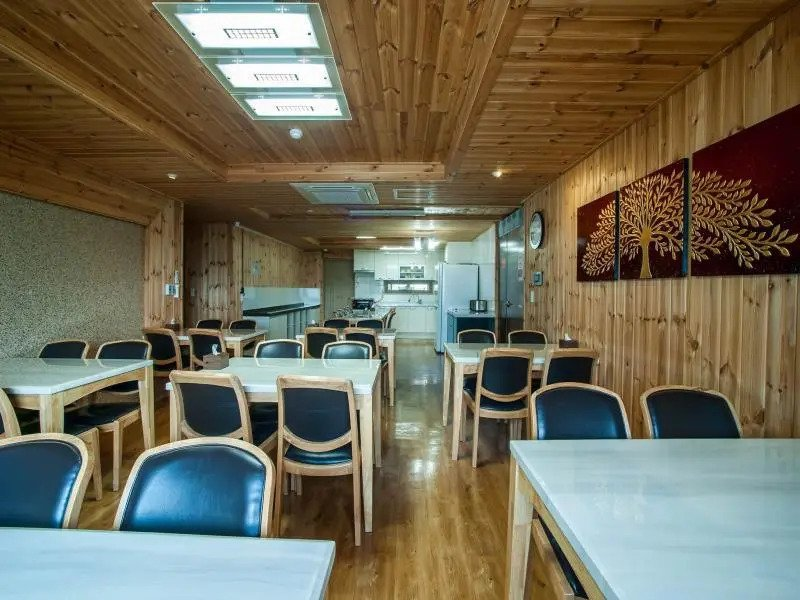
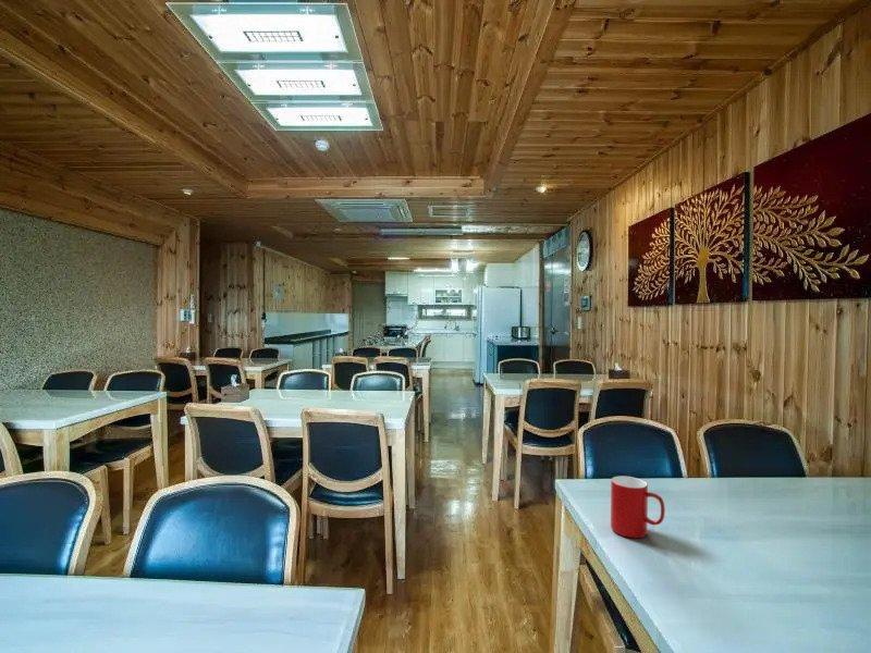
+ cup (635, 508)
